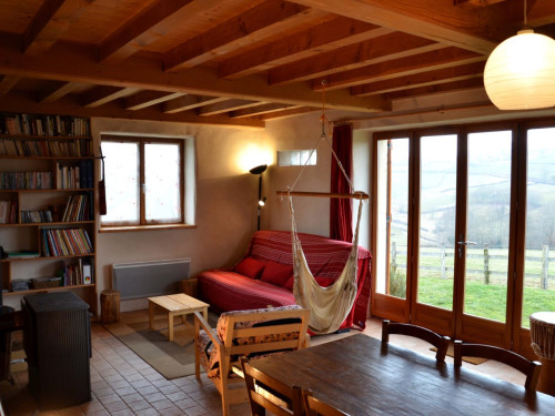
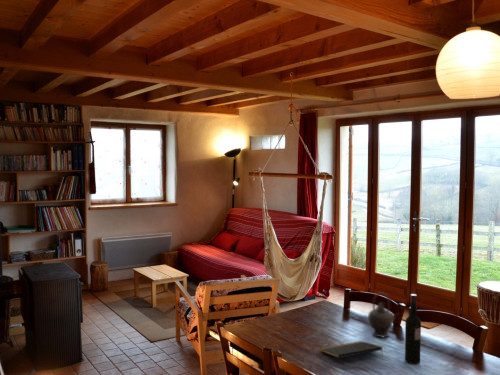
+ teapot (383, 314)
+ notepad (350, 349)
+ wine bottle (413, 328)
